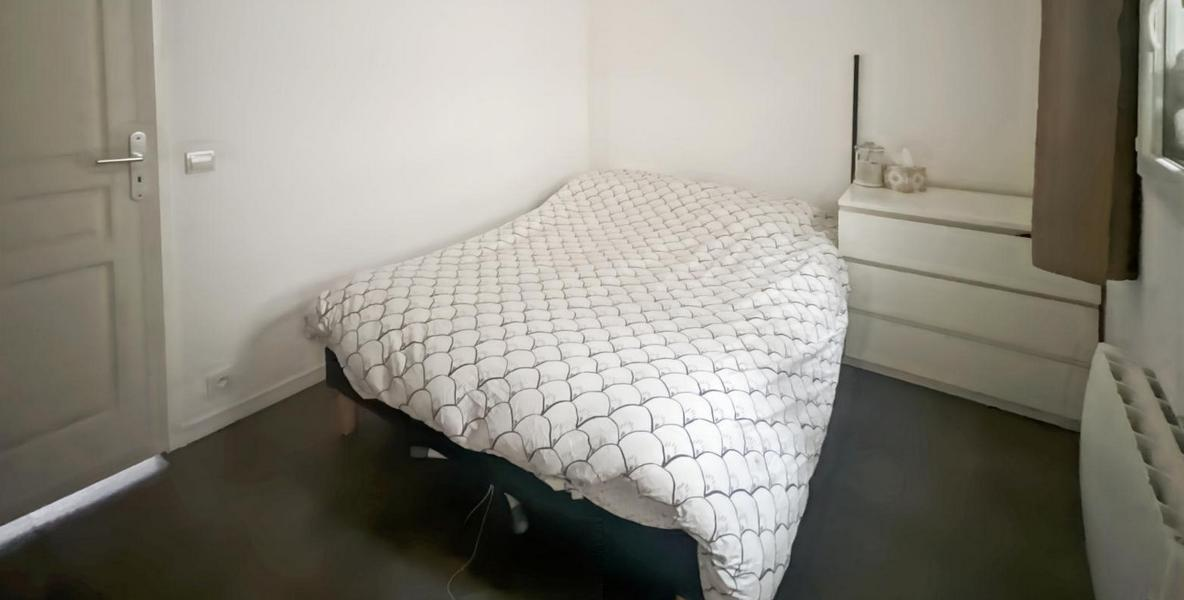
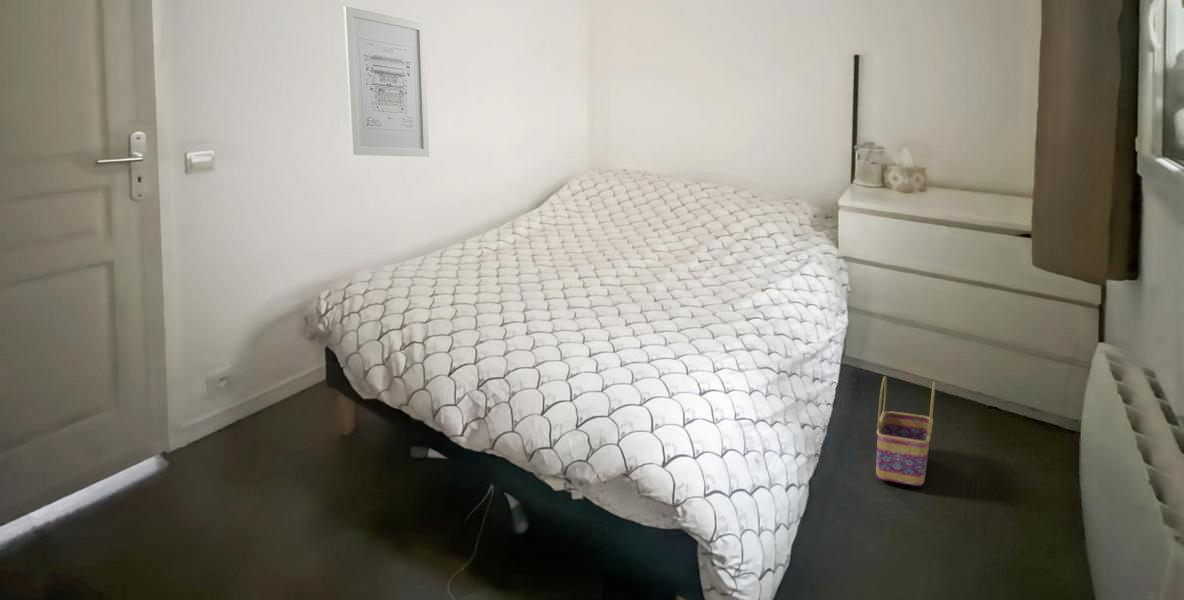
+ wall art (389, 86)
+ basket (905, 424)
